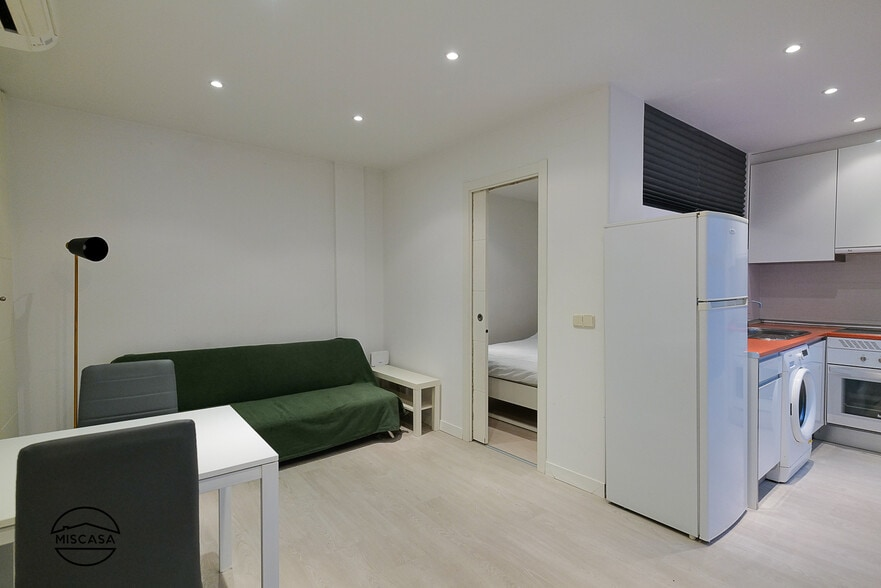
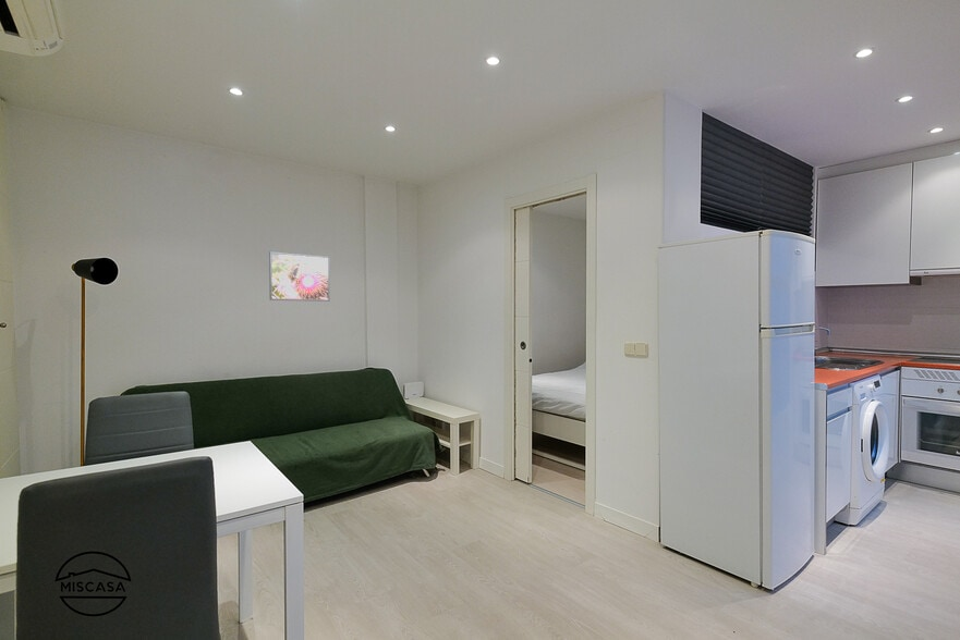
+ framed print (301, 276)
